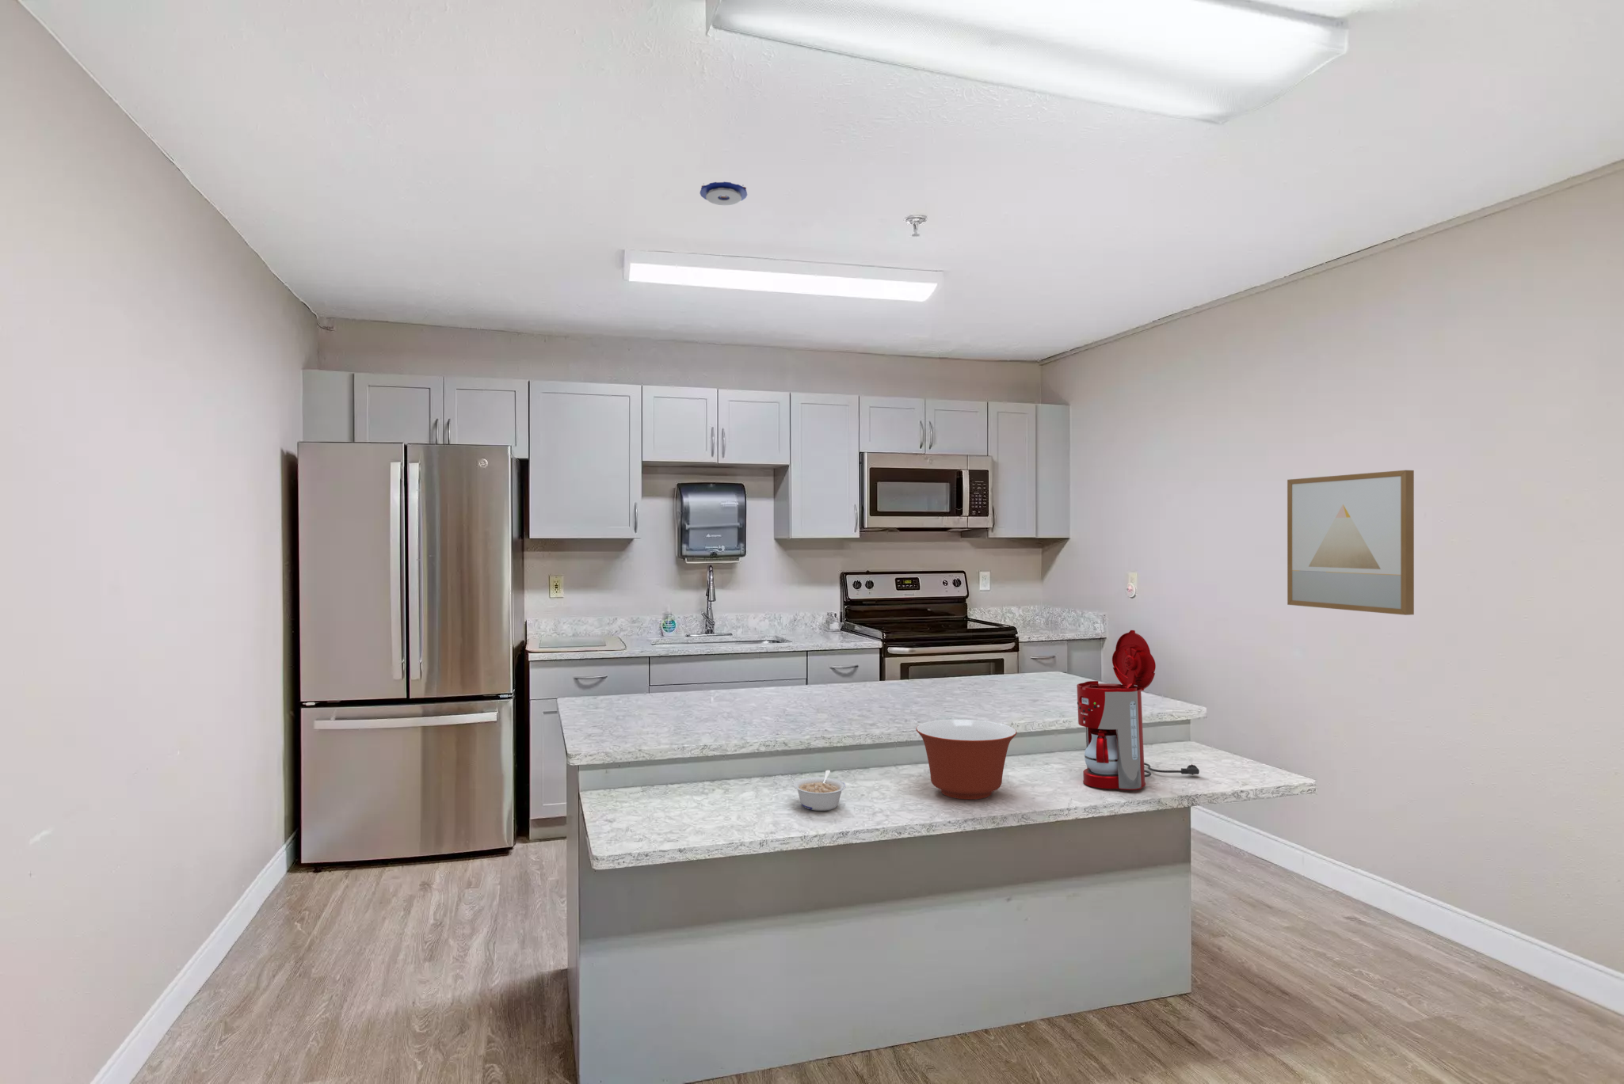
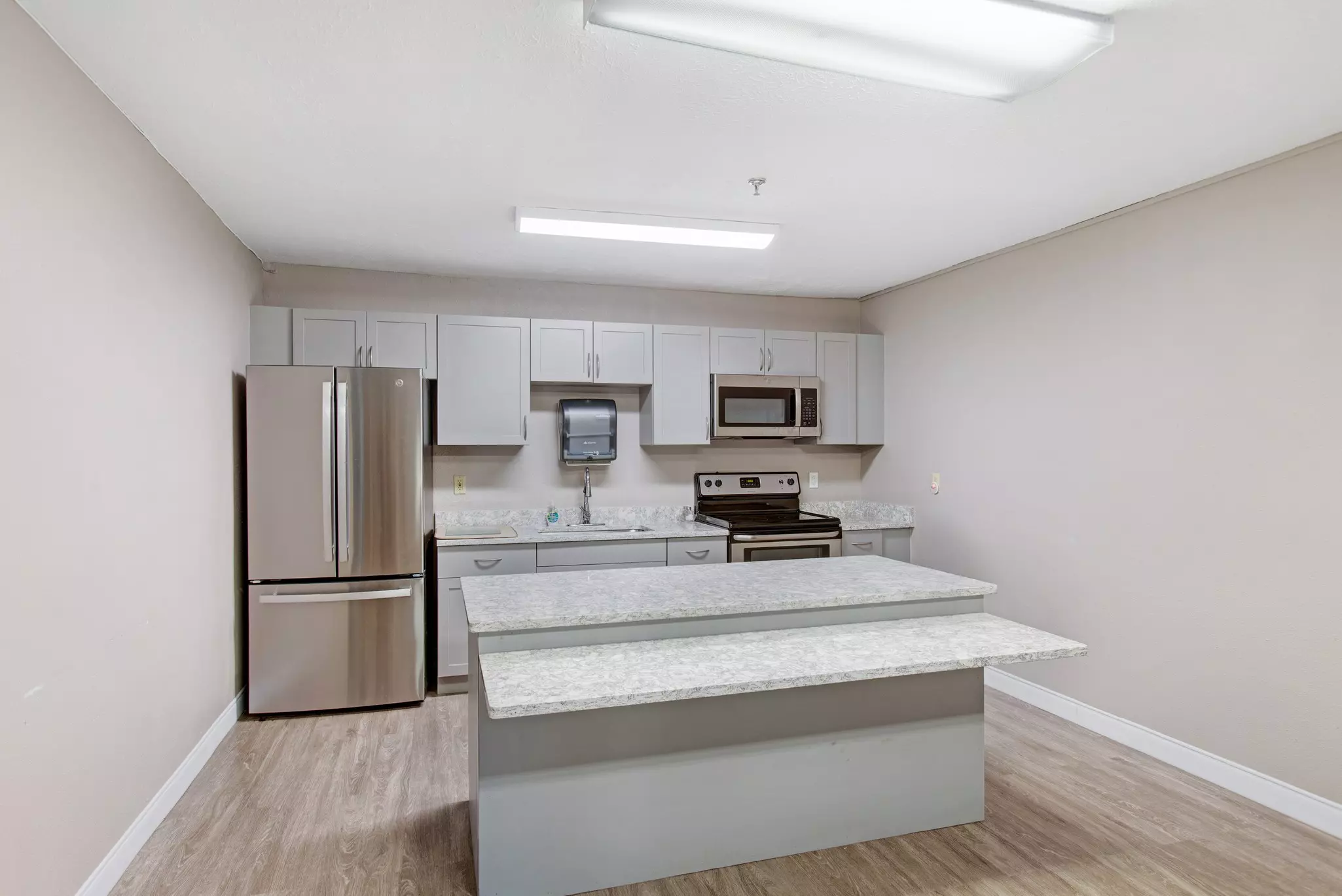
- mixing bowl (966, 760)
- wall art (1346, 542)
- legume (818, 791)
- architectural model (724, 191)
- coffee maker (1131, 703)
